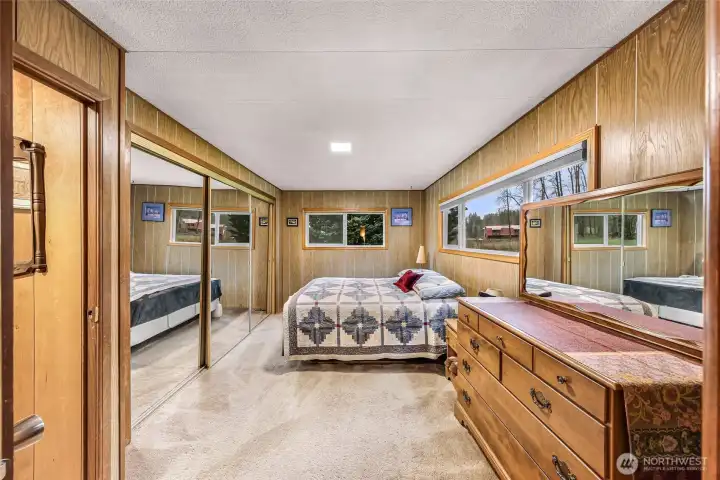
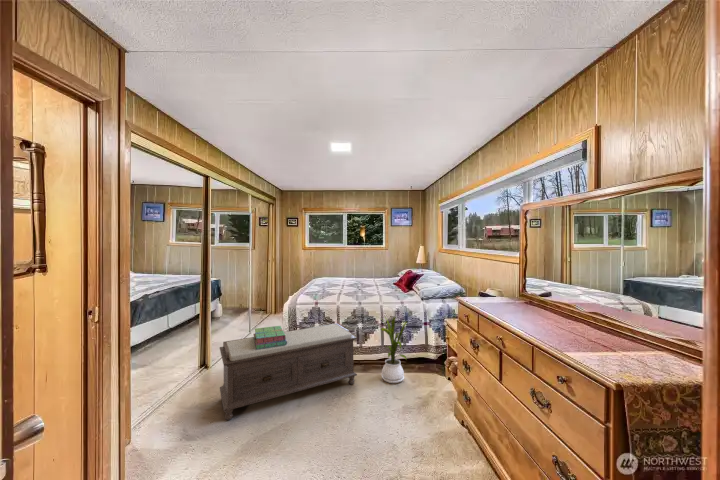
+ bench (291, 363)
+ house plant (392, 345)
+ stack of books (269, 336)
